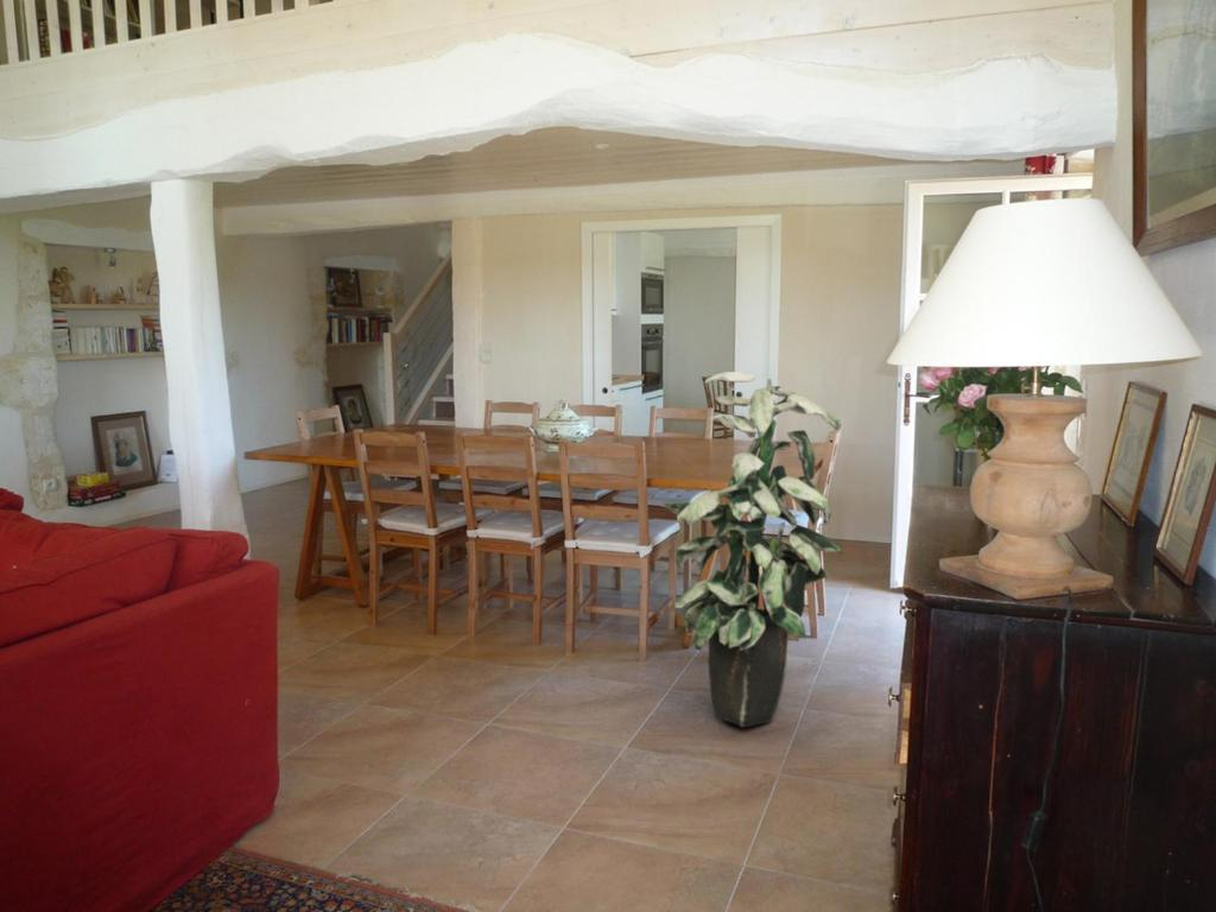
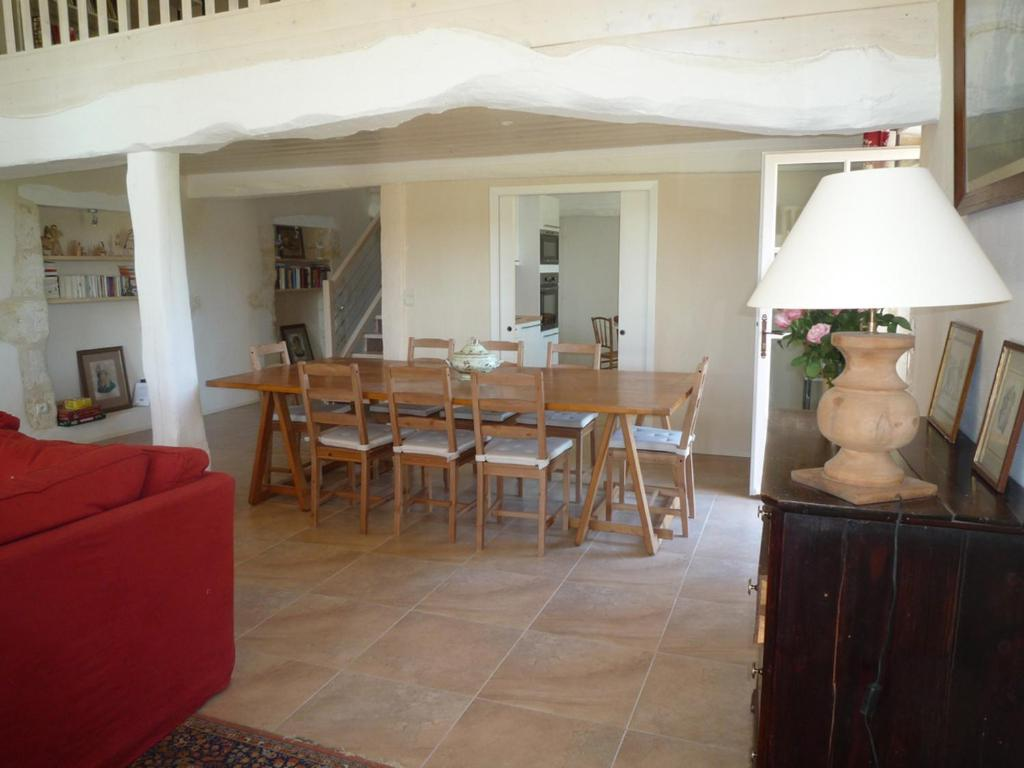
- indoor plant (747, 546)
